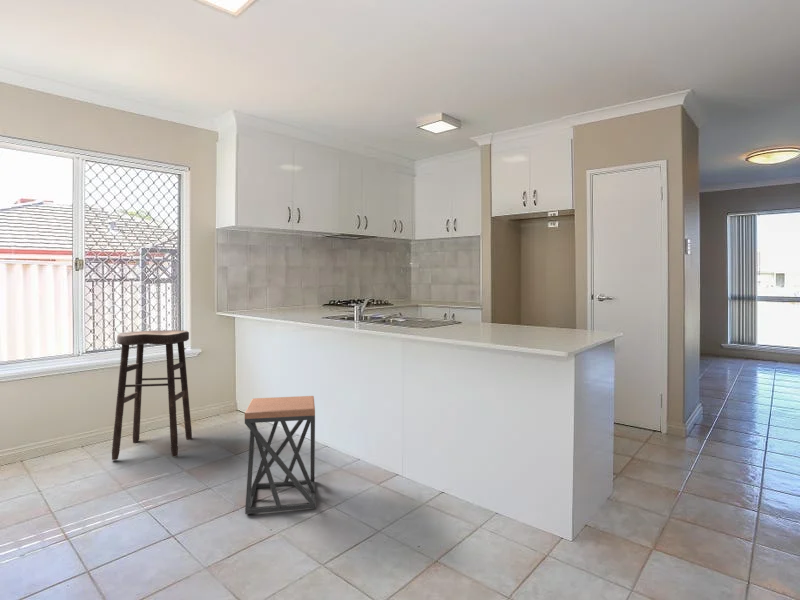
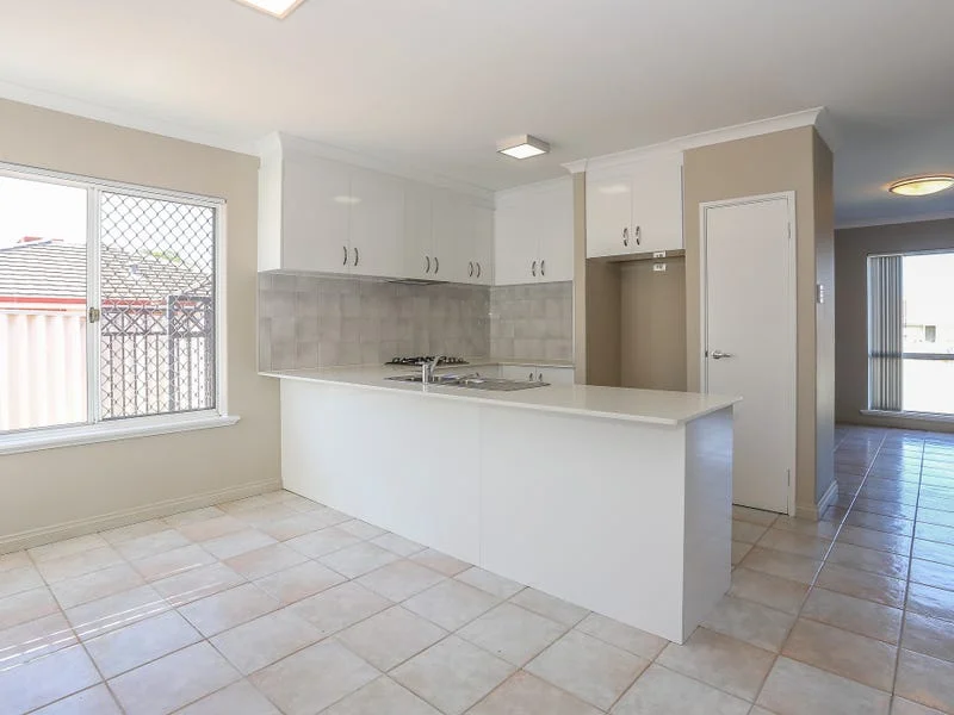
- stool (281, 450)
- stool (154, 385)
